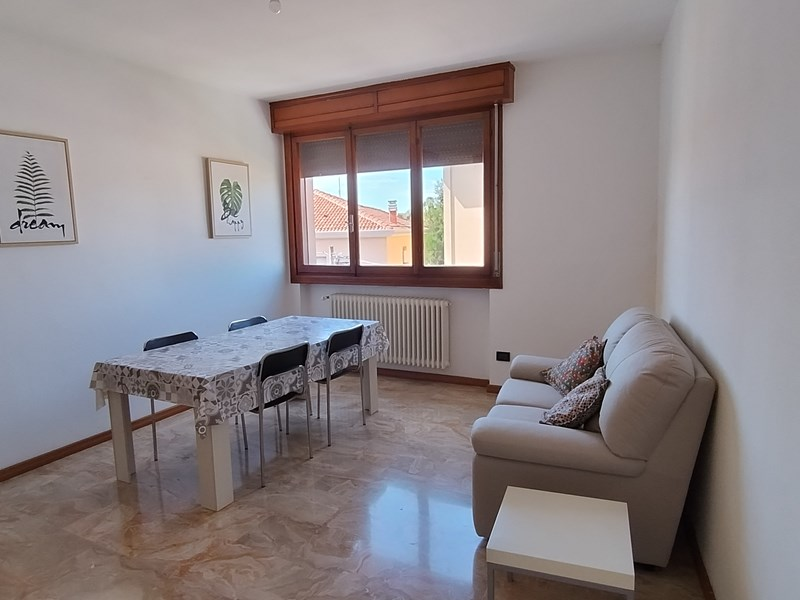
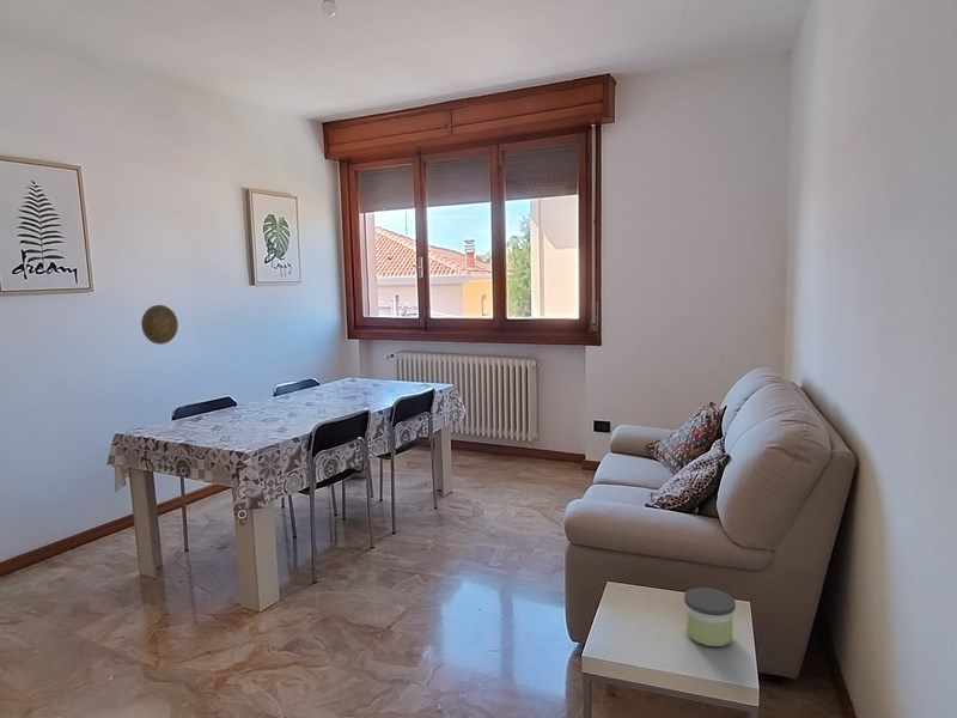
+ decorative plate (160, 324)
+ candle (708, 617)
